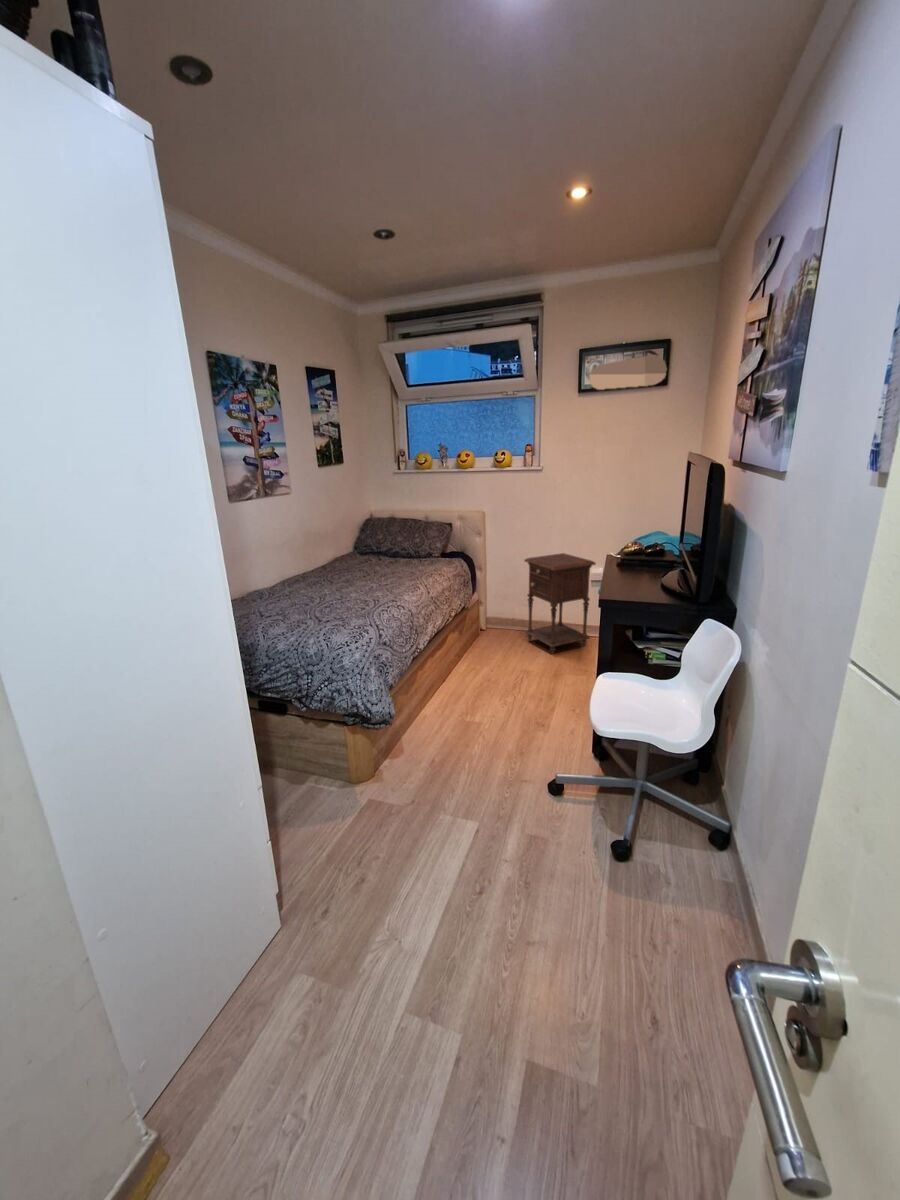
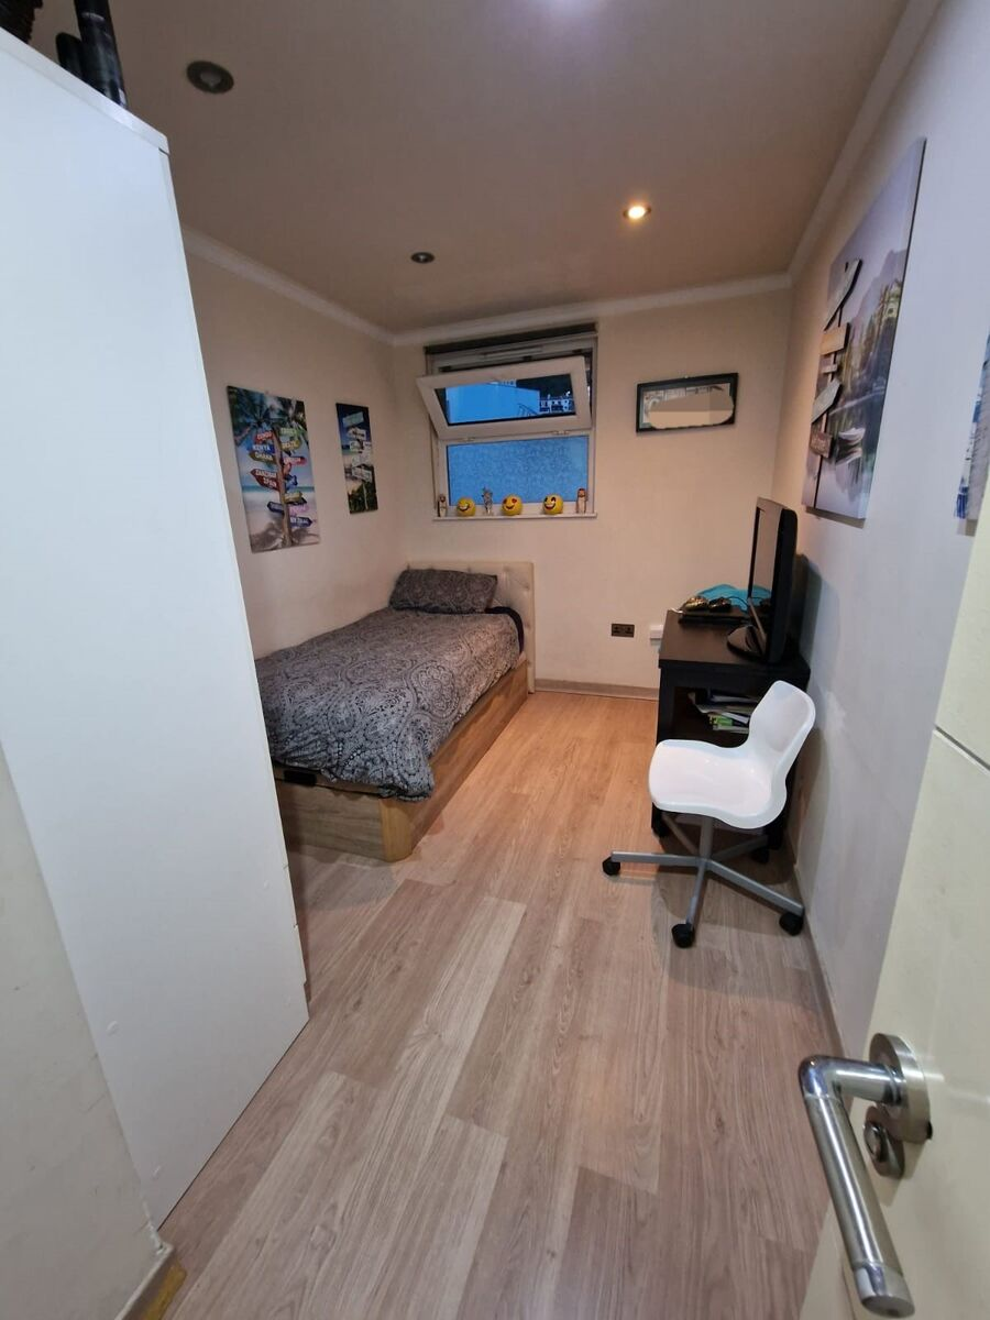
- nightstand (557, 602)
